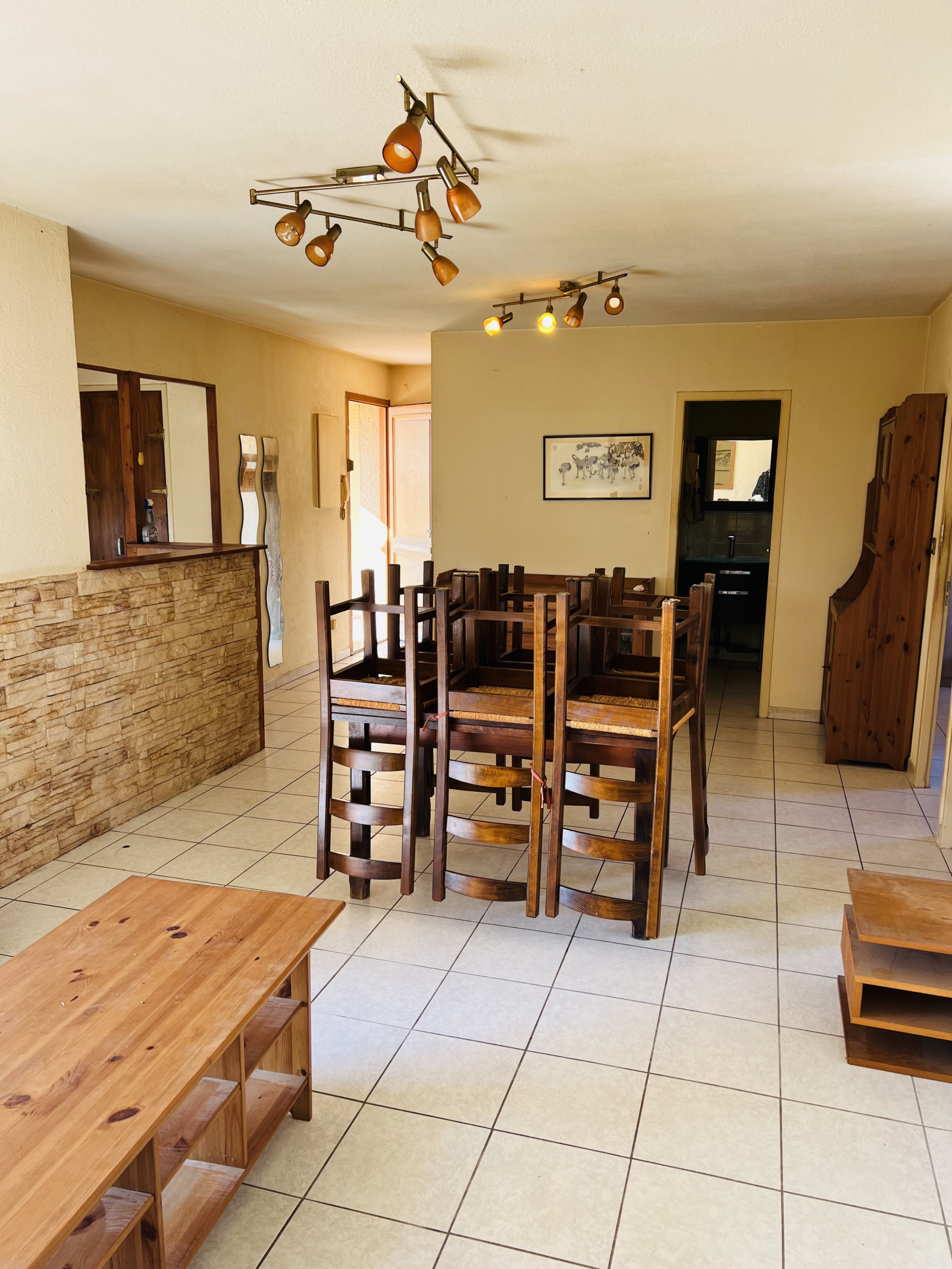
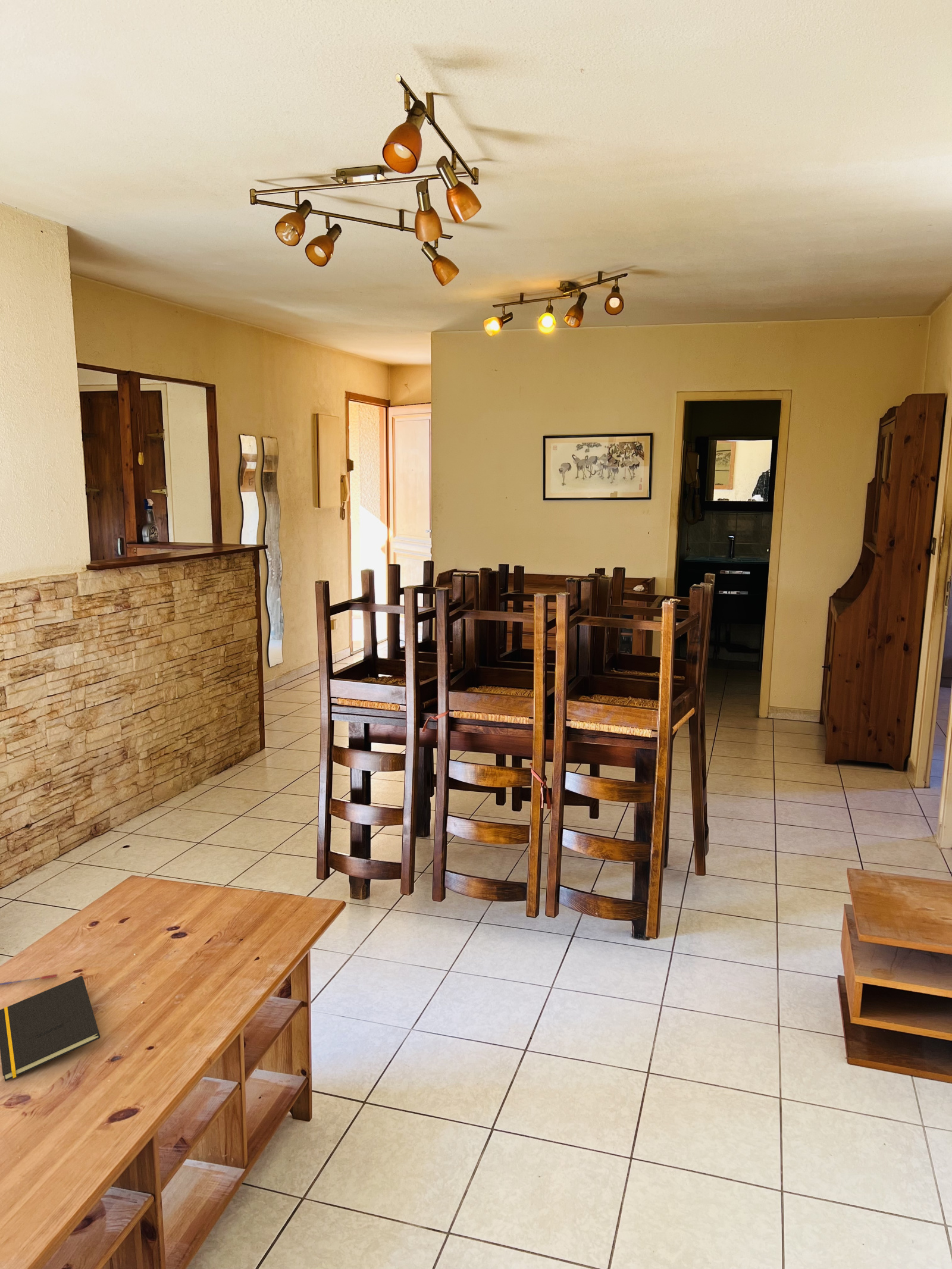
+ notepad (46, 1024)
+ pen (22, 980)
